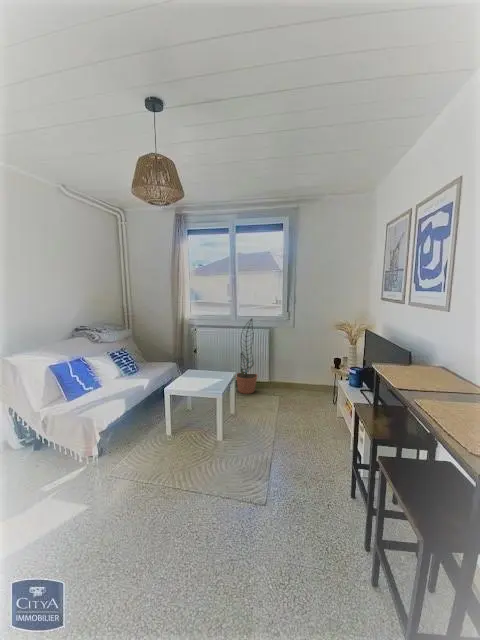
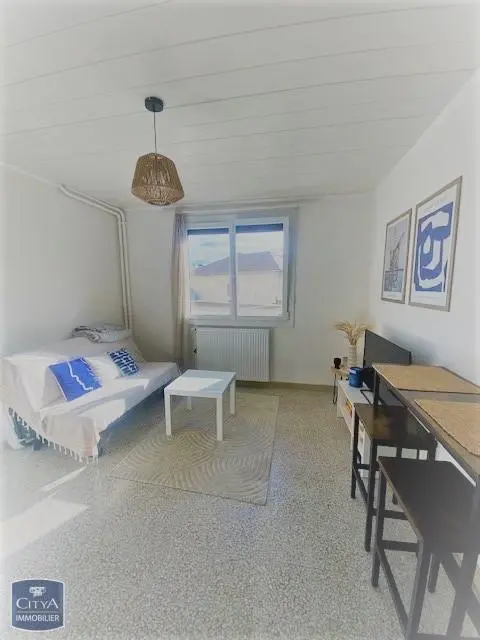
- decorative plant (246, 354)
